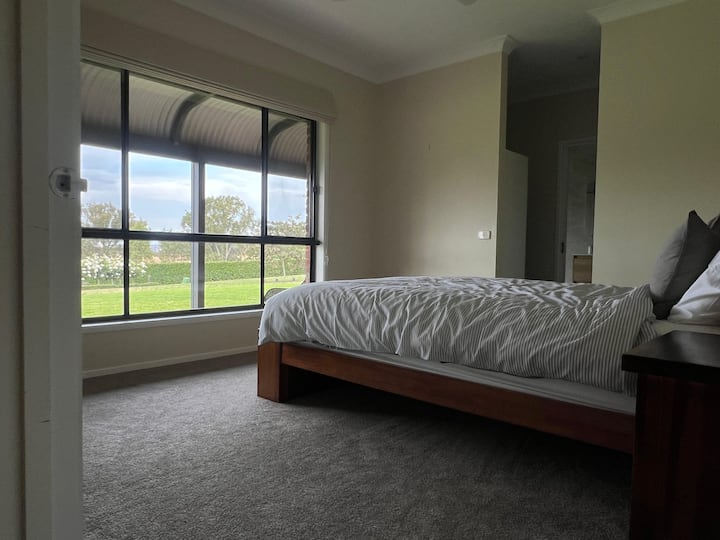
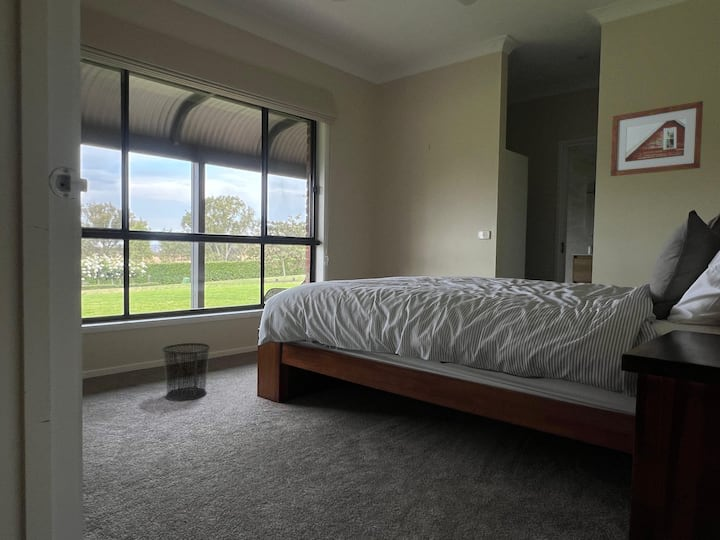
+ picture frame (654, 140)
+ waste bin (186, 371)
